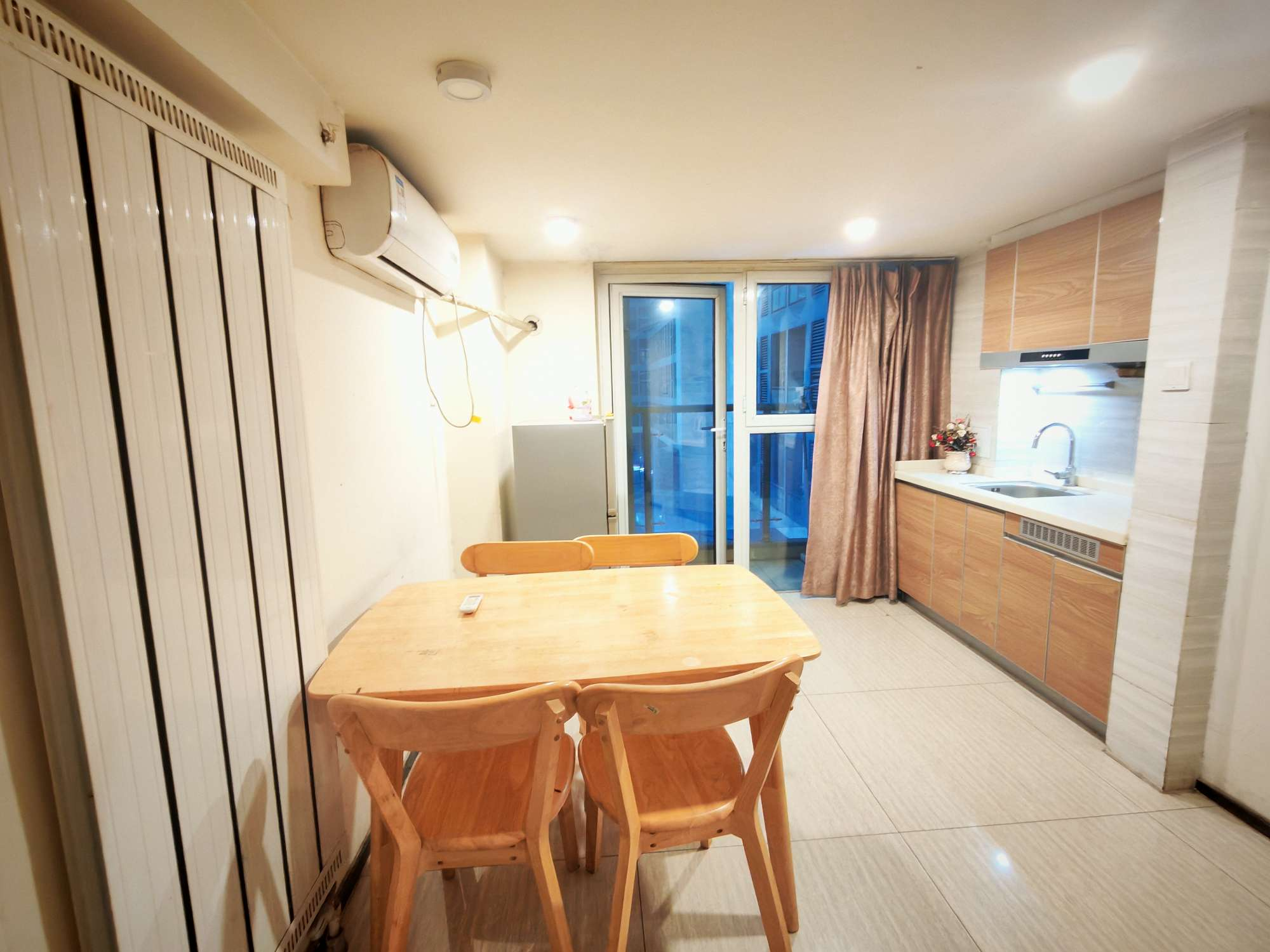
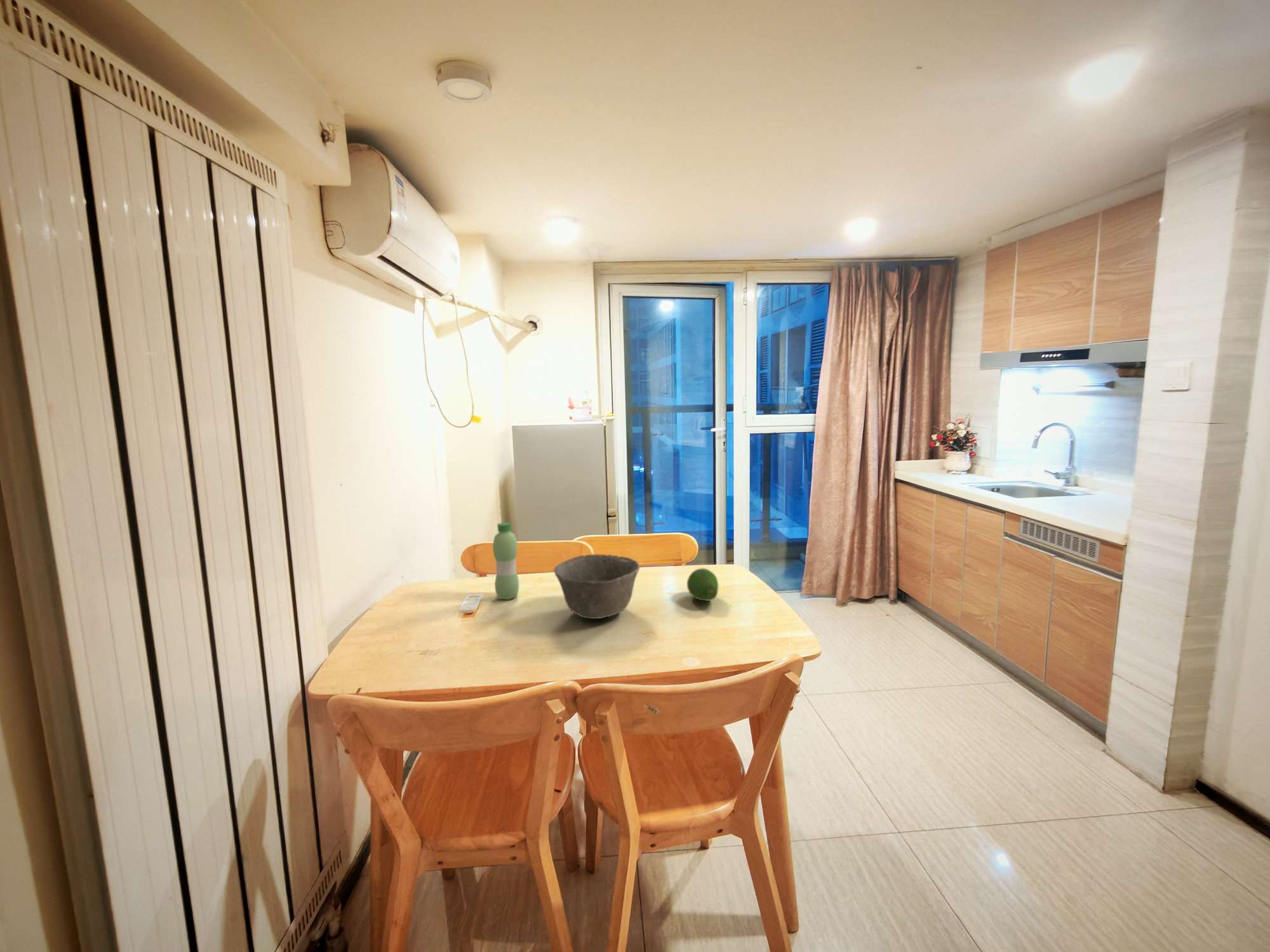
+ bowl (597, 589)
+ water bottle (505, 560)
+ fruit (703, 585)
